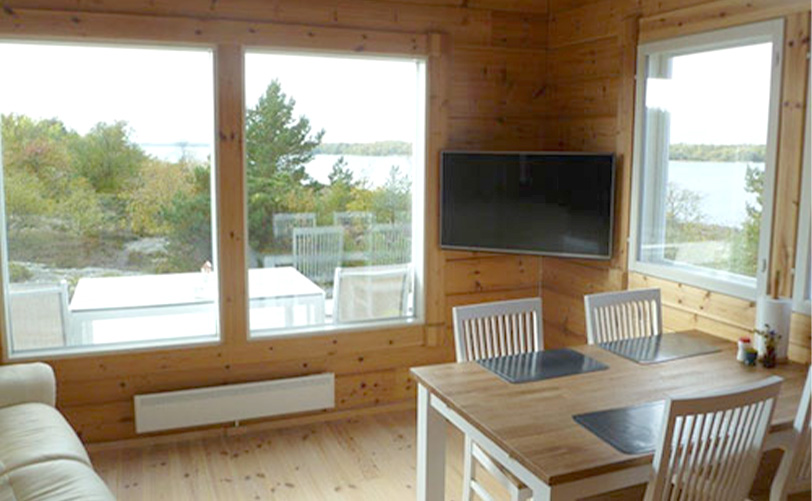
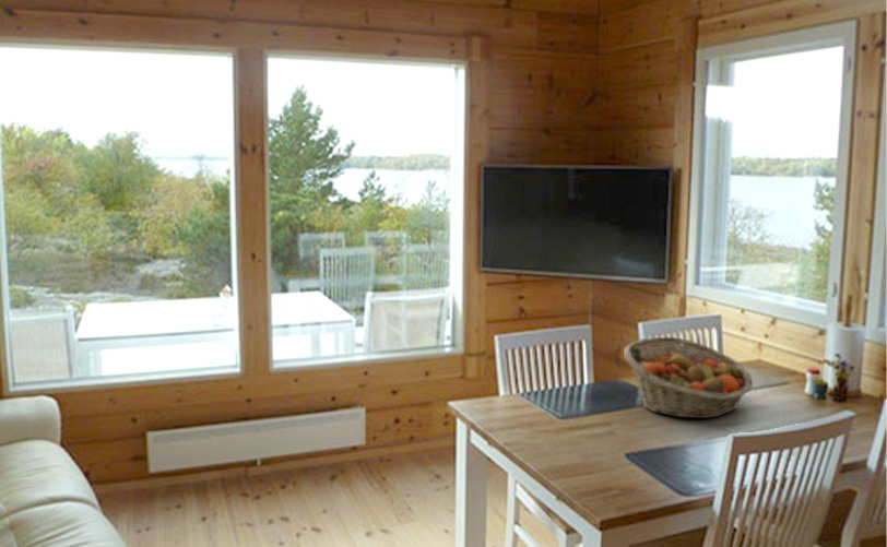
+ fruit basket (686, 376)
